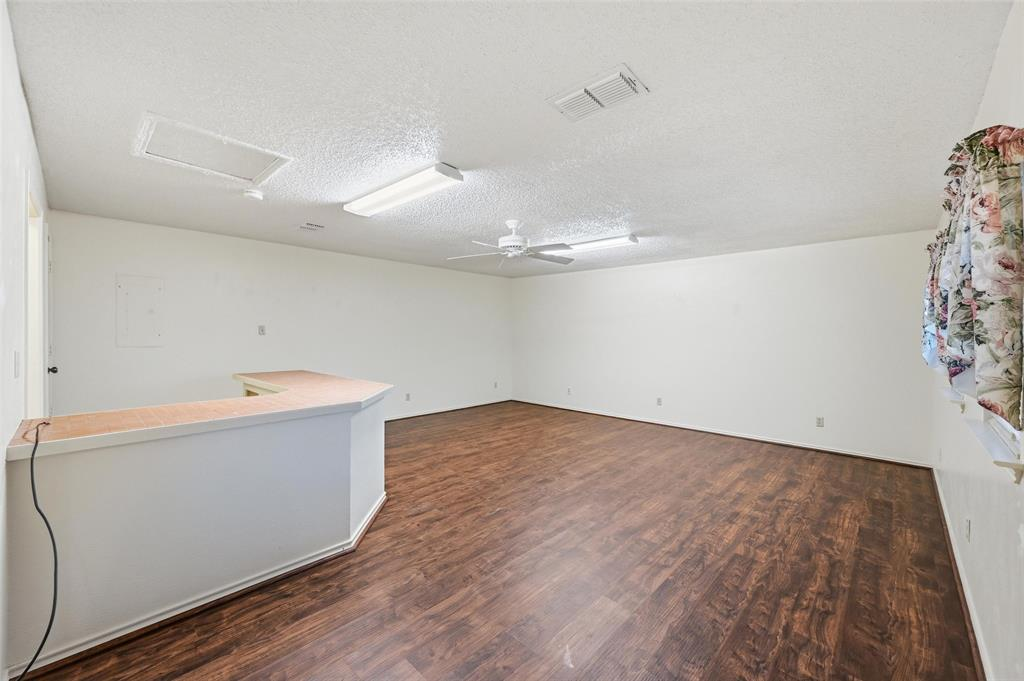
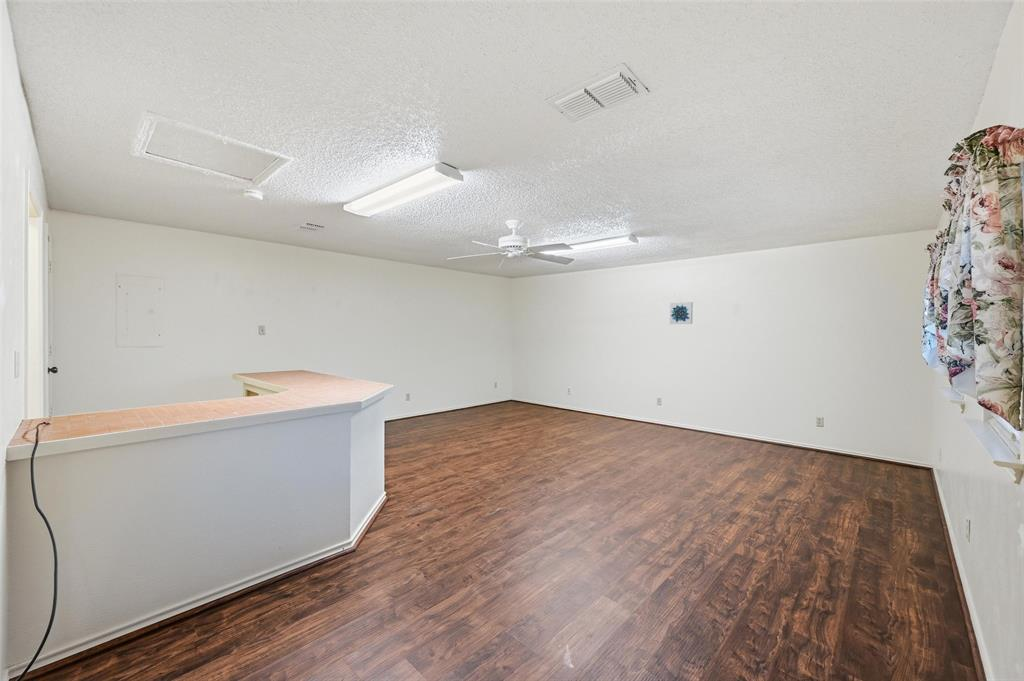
+ wall art (680, 313)
